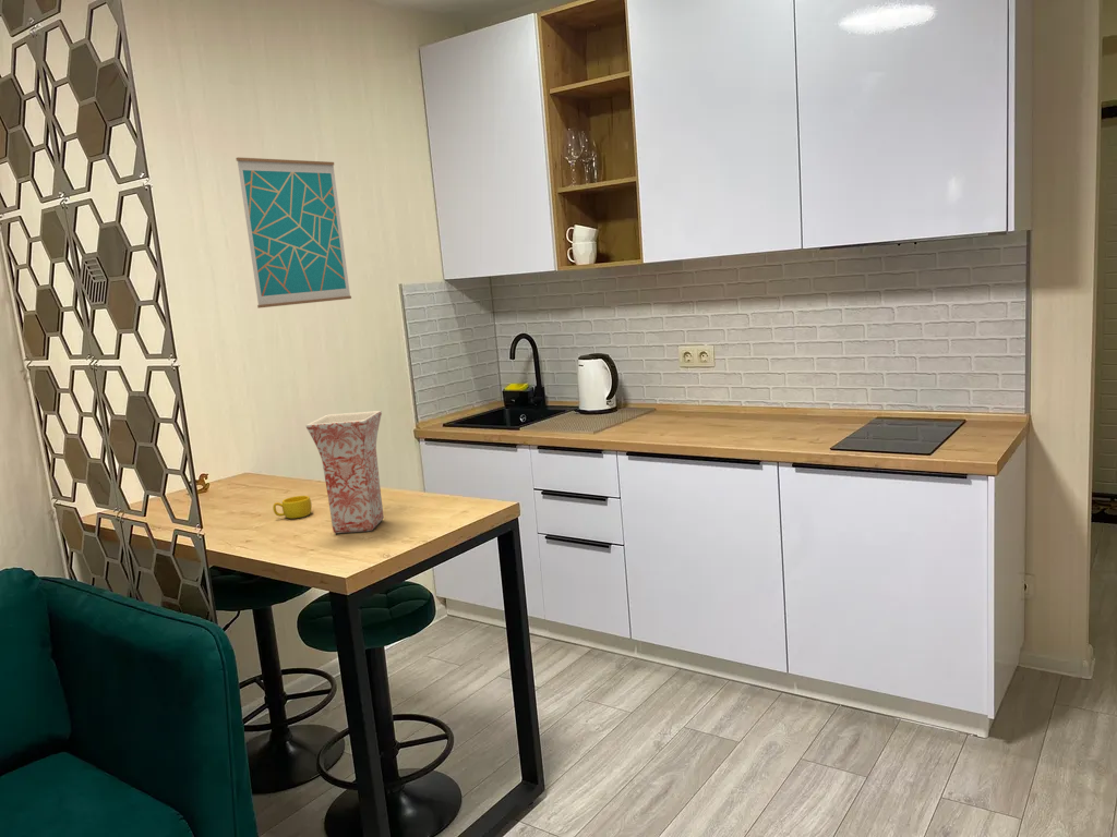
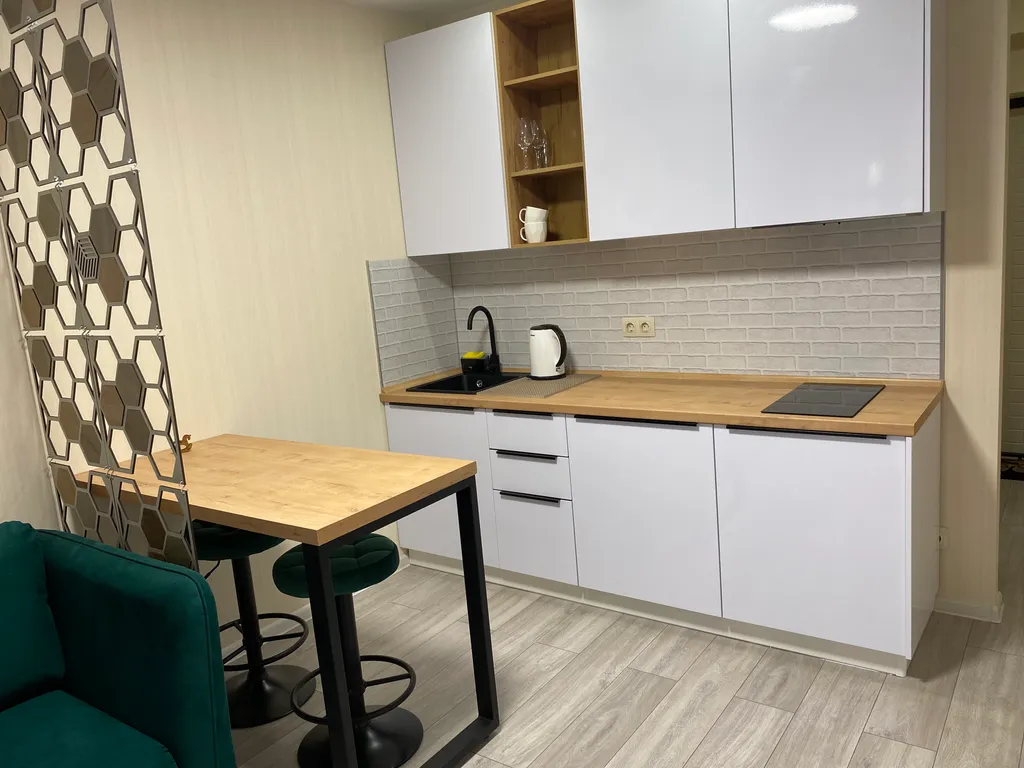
- wall art (297, 232)
- vase (351, 472)
- cup (292, 508)
